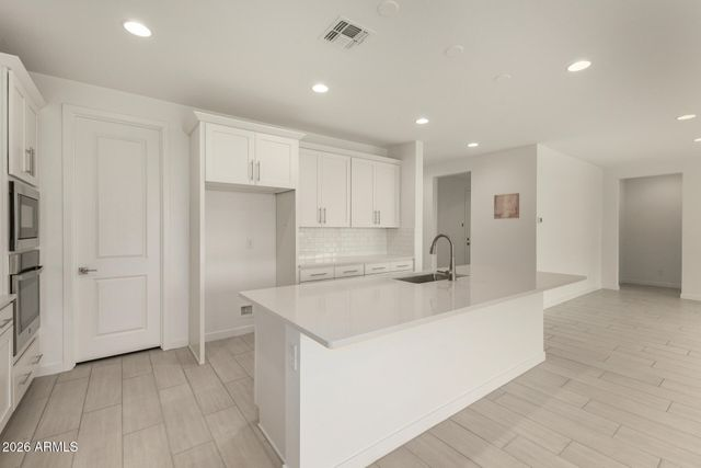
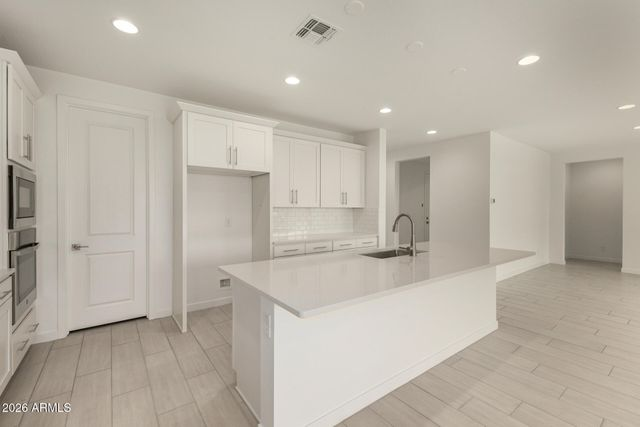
- wall art (506, 206)
